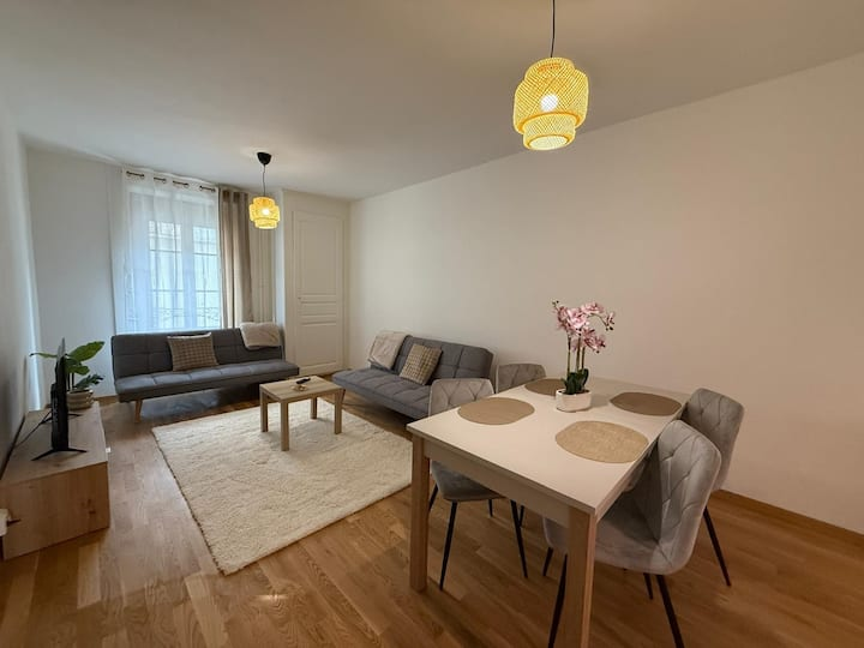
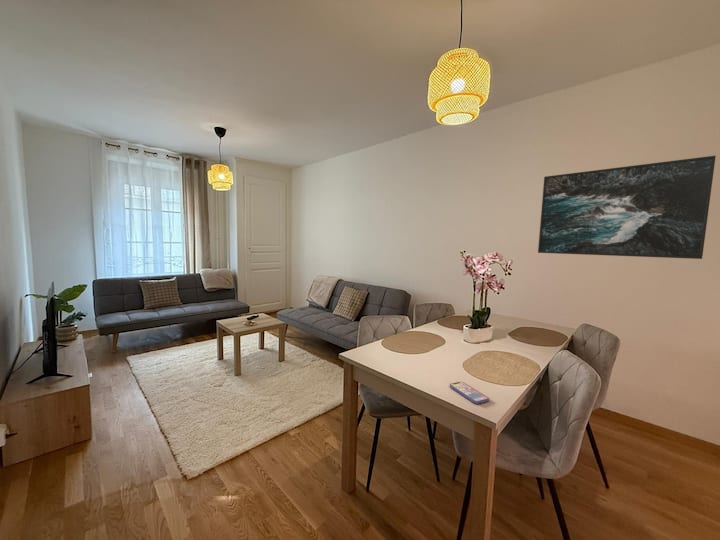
+ smartphone (468, 392)
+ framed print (612, 212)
